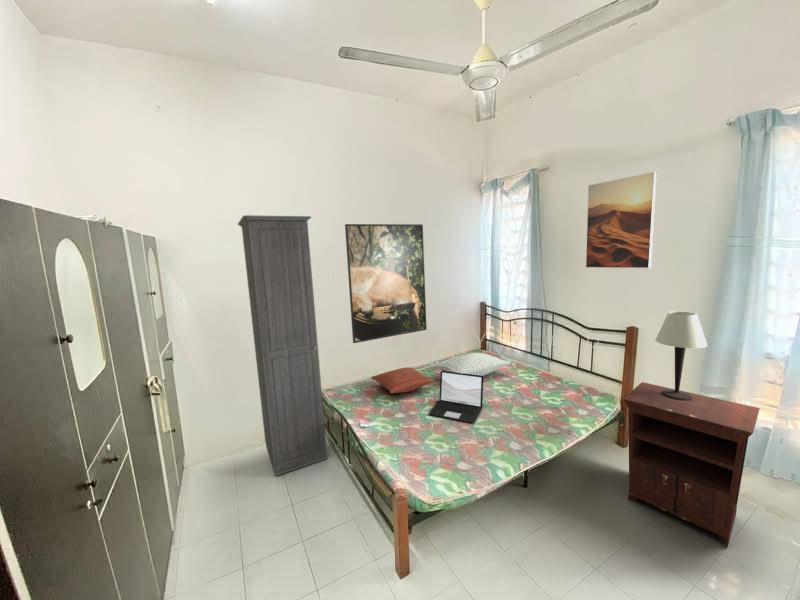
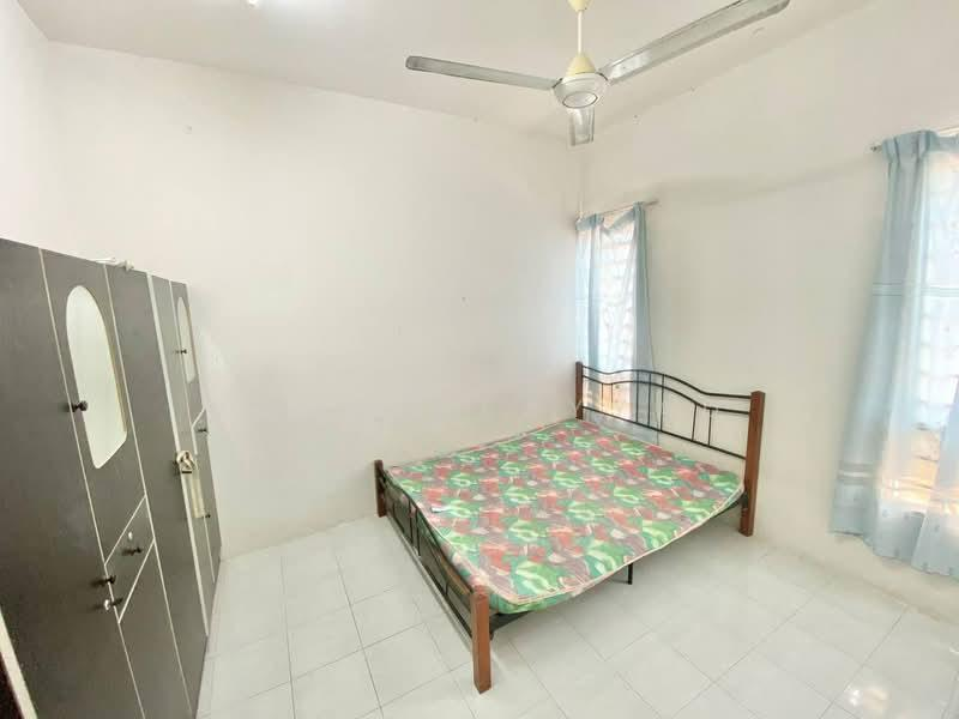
- pillow (402, 379)
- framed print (389, 281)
- table lamp (679, 354)
- nightstand (683, 456)
- cabinet (284, 341)
- laptop (456, 395)
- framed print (617, 224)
- pillow (472, 365)
